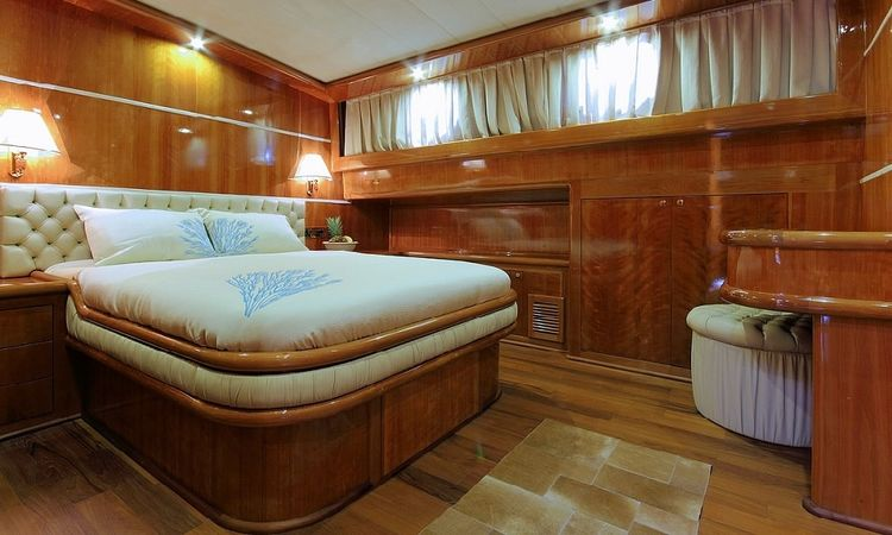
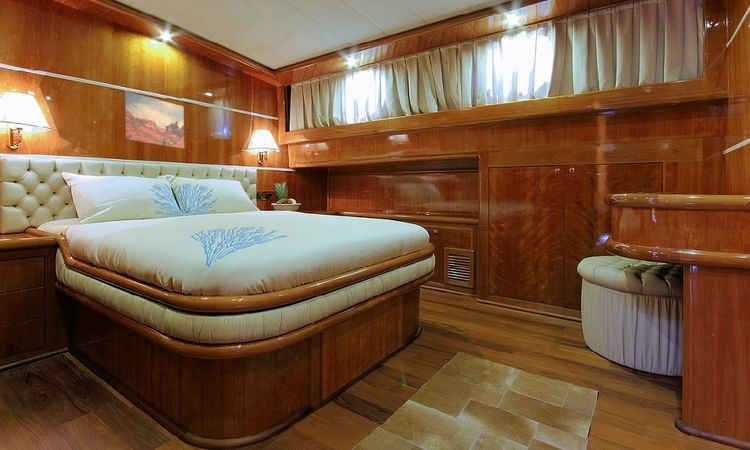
+ wall art (156, 121)
